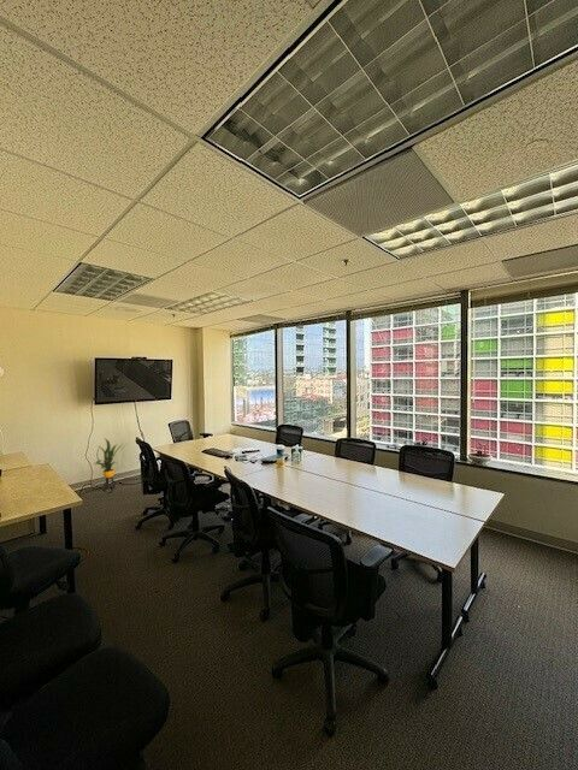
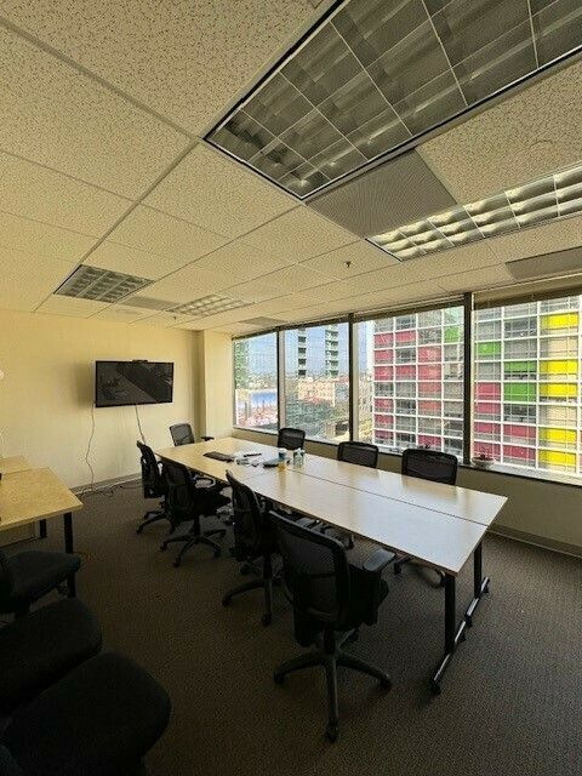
- house plant (110, 463)
